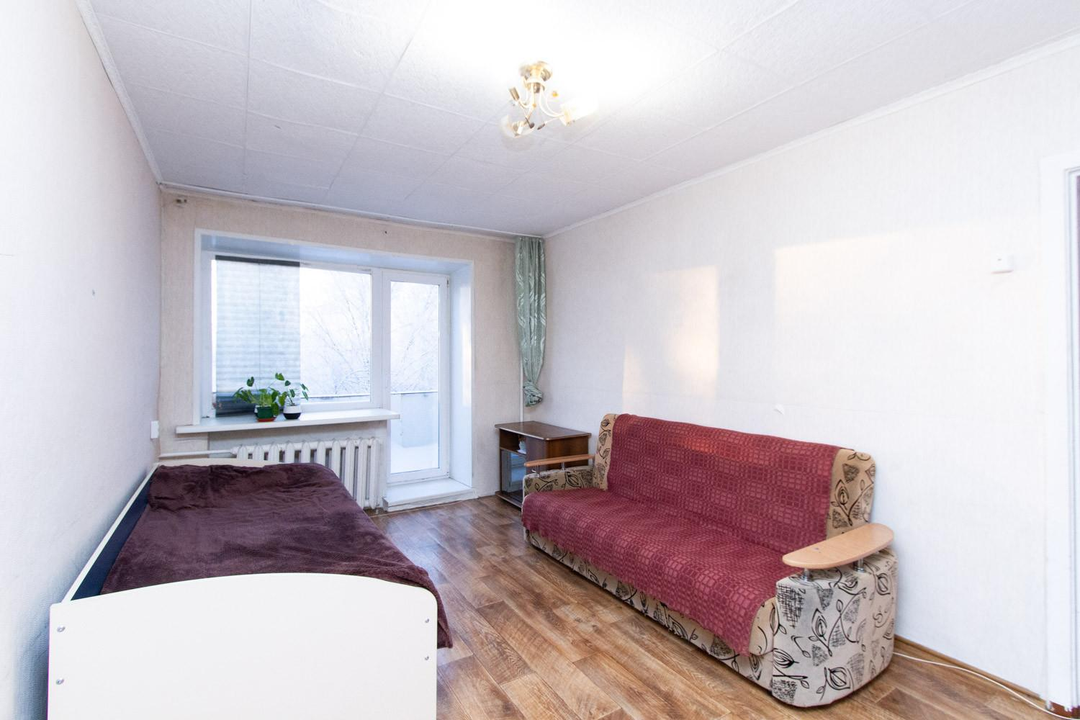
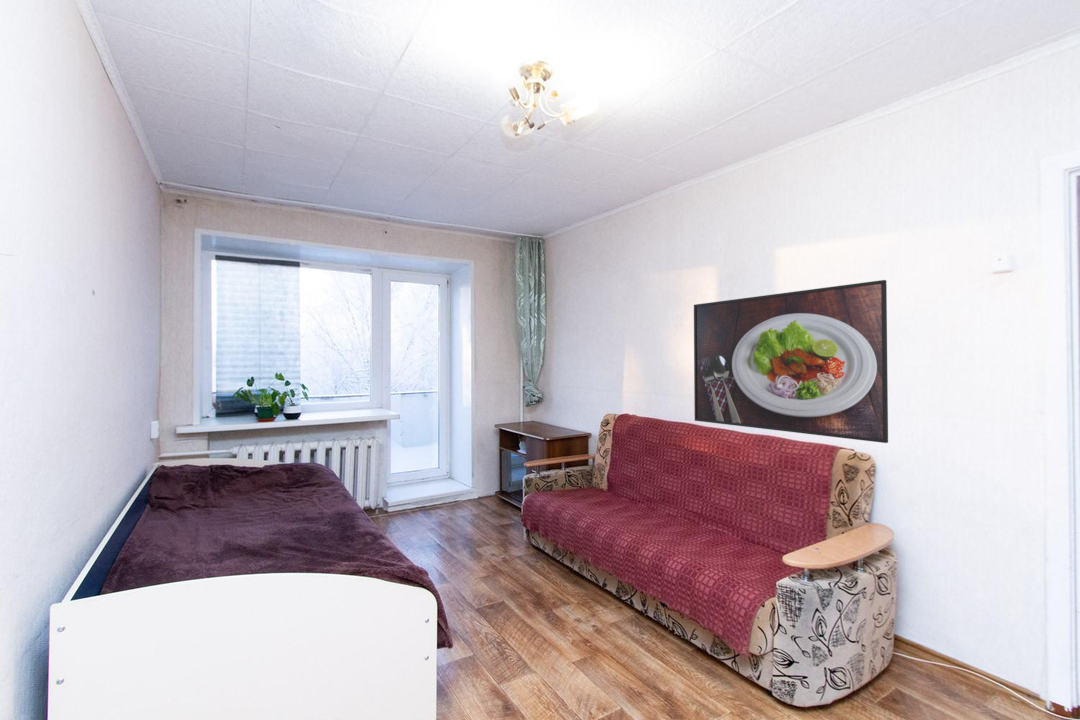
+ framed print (774, 362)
